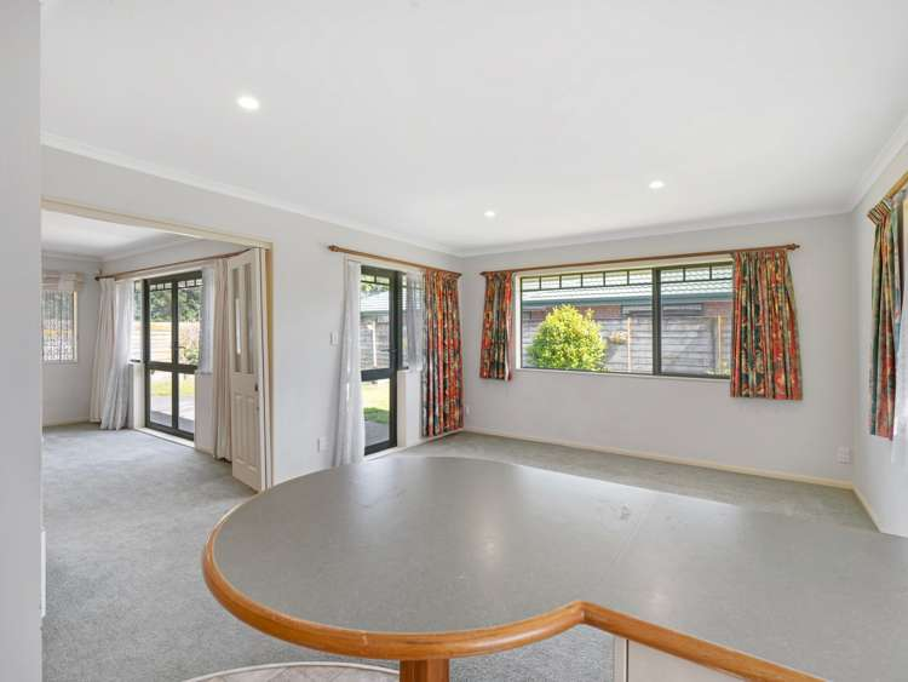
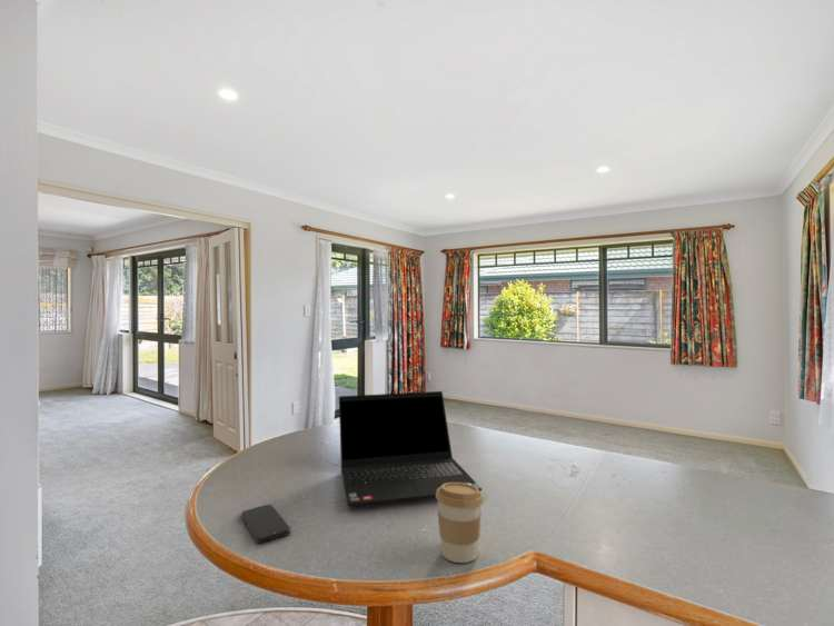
+ laptop computer (403, 440)
+ smartphone (265, 521)
+ coffee cup (459, 518)
